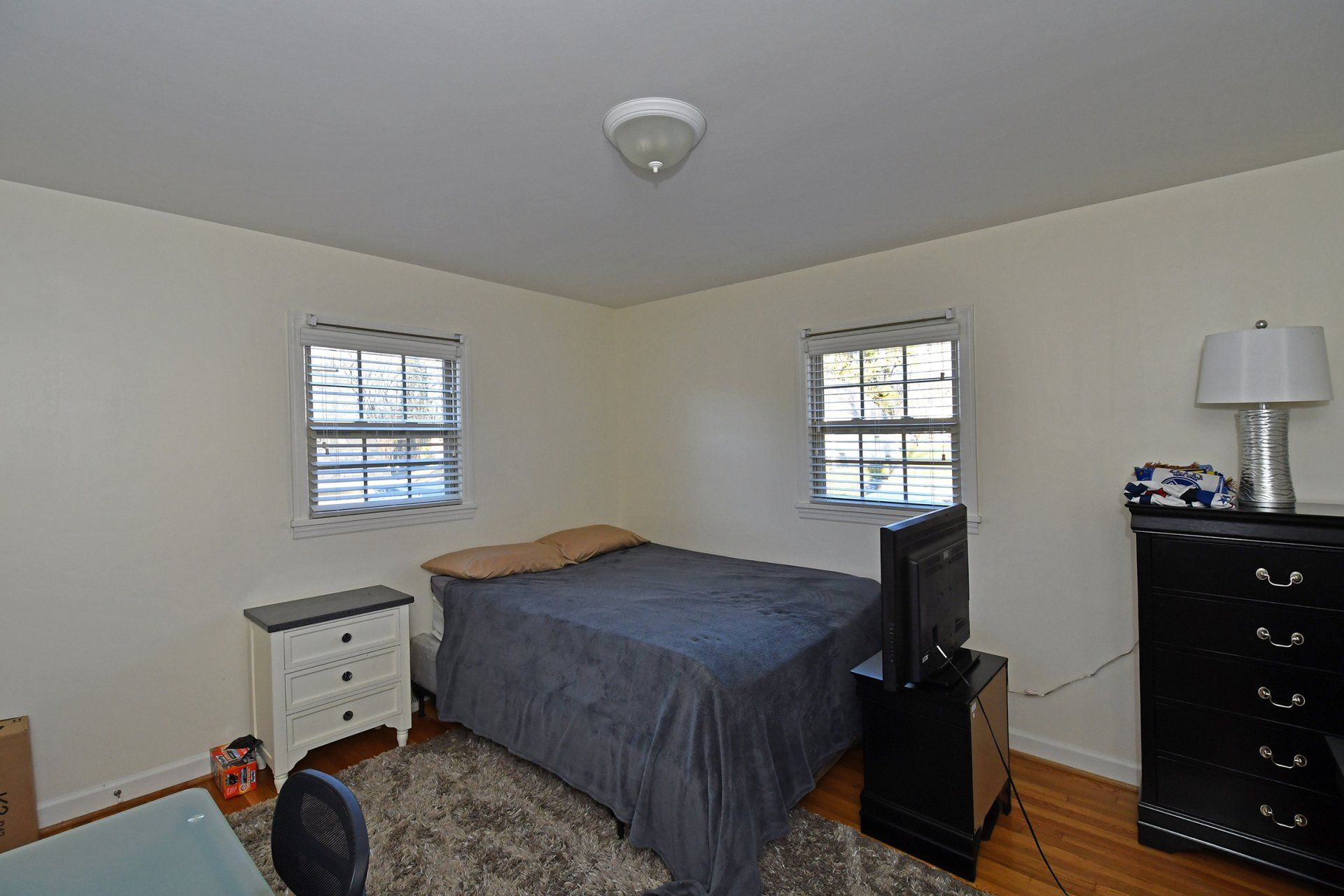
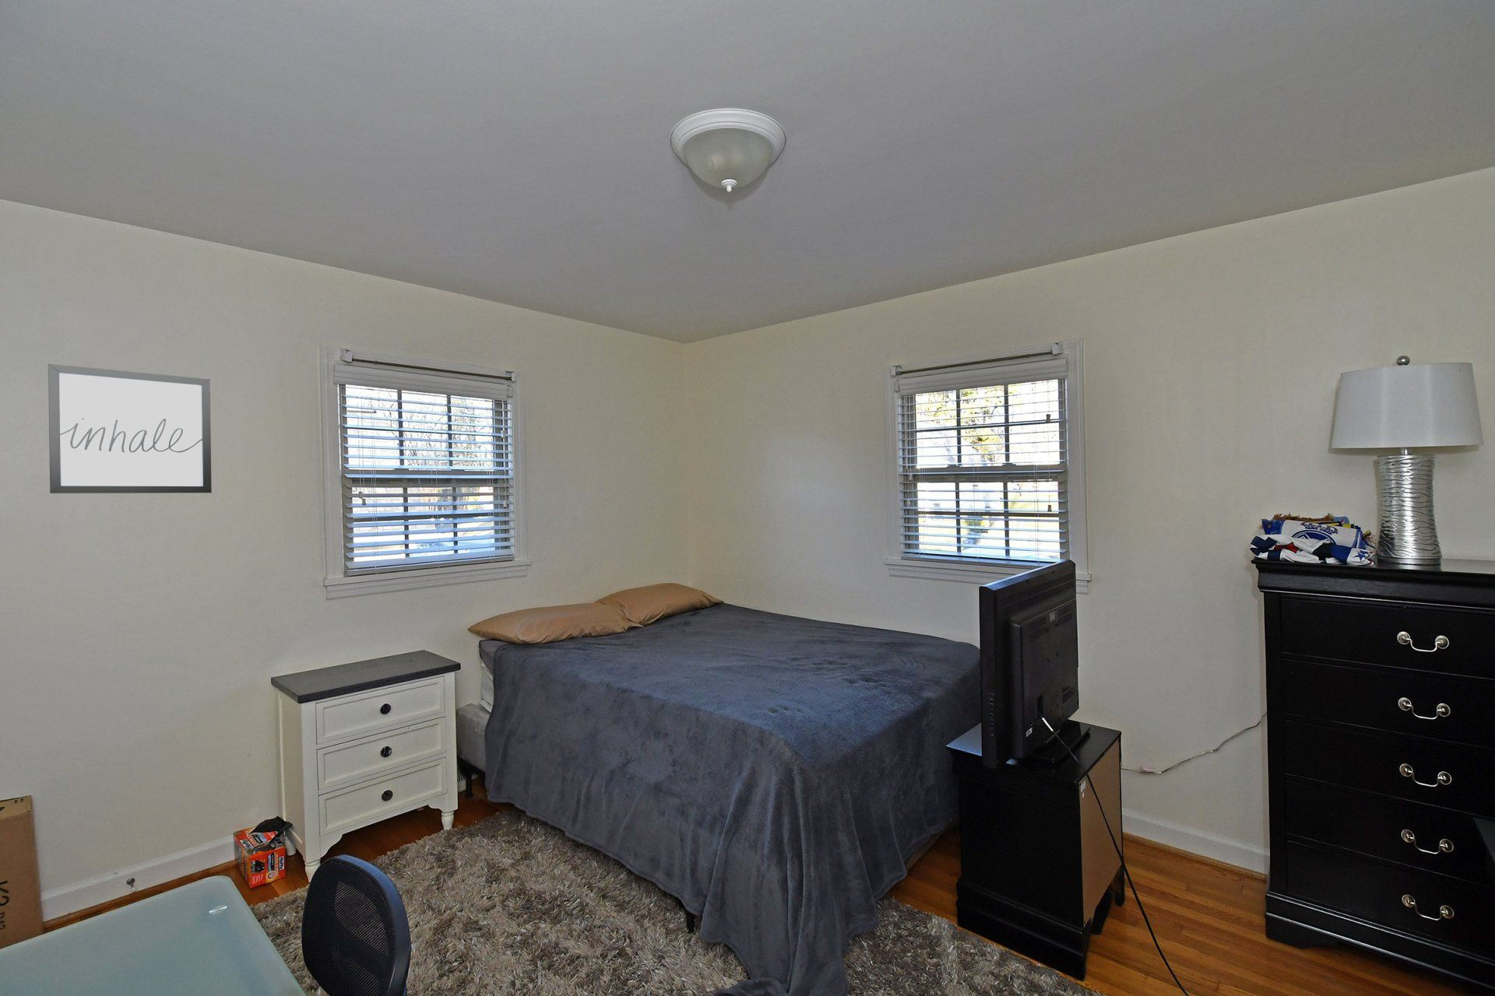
+ wall art (135, 432)
